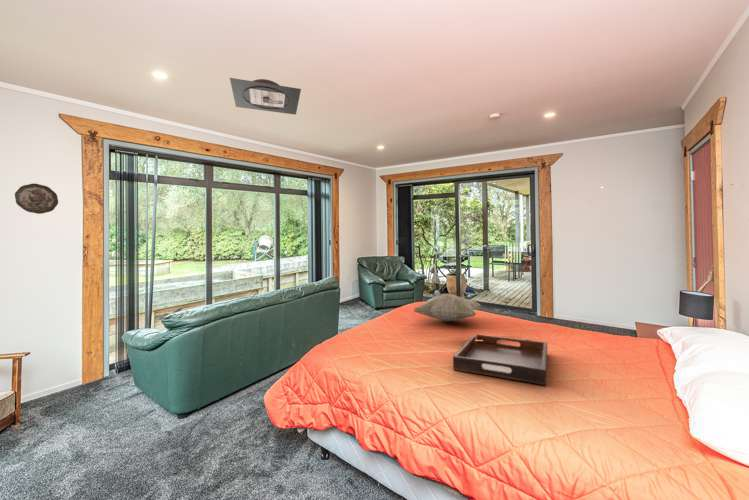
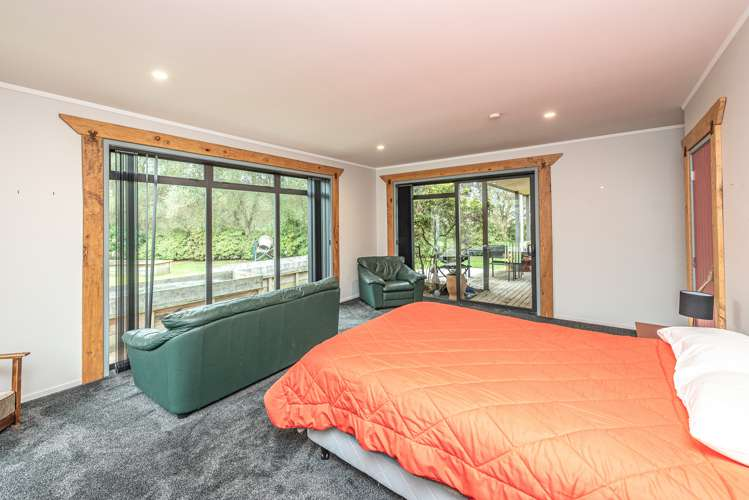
- serving tray (503, 354)
- ceiling light (266, 91)
- decorative plate (37, 198)
- decorative pillow (448, 307)
